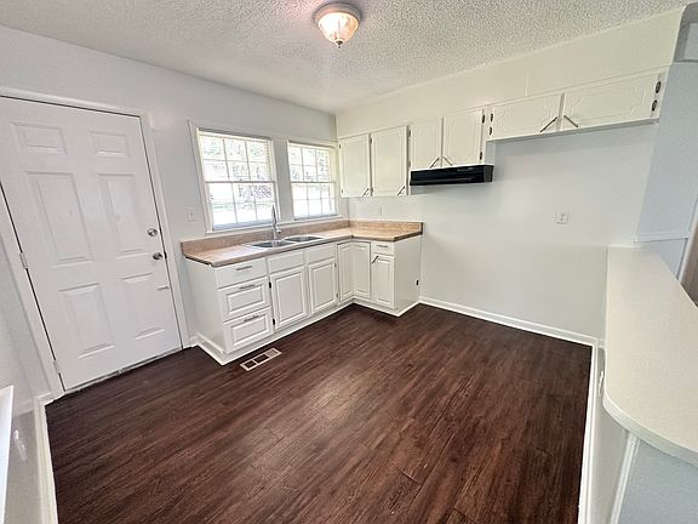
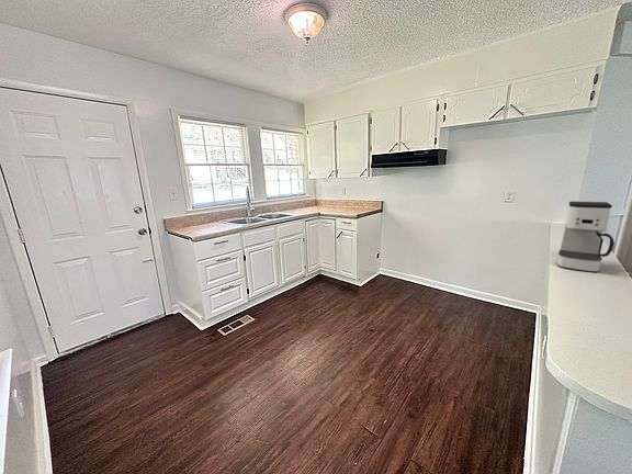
+ coffee maker (587, 235)
